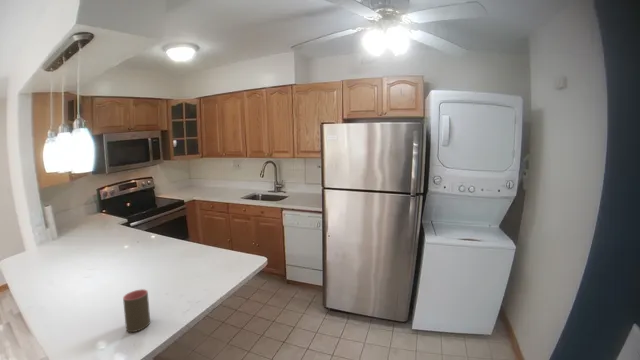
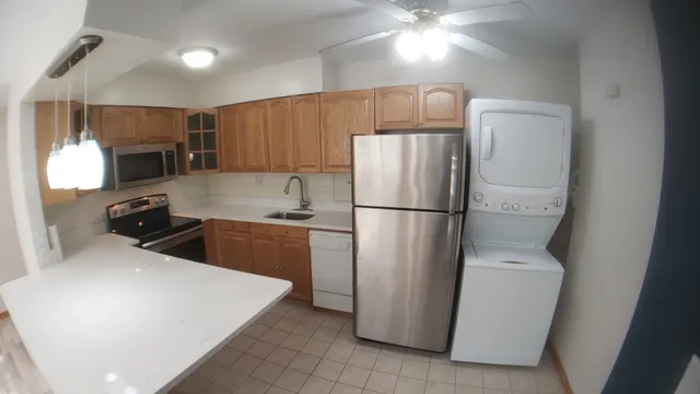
- cup (137, 310)
